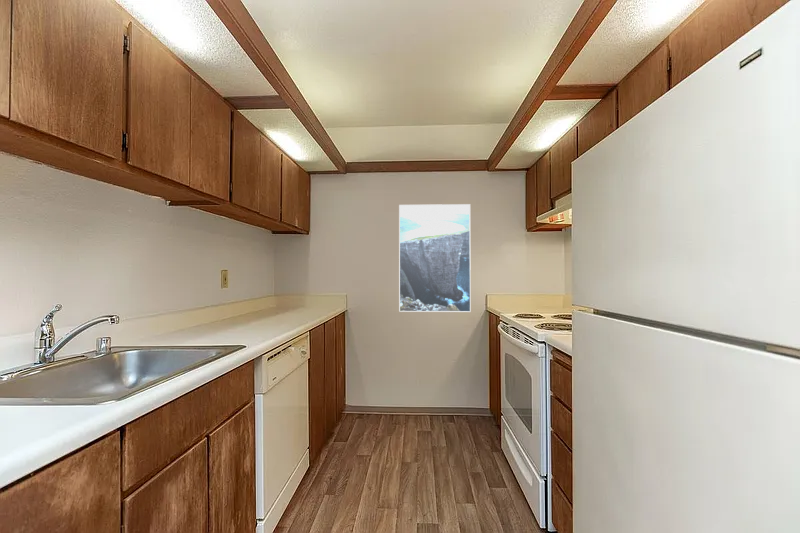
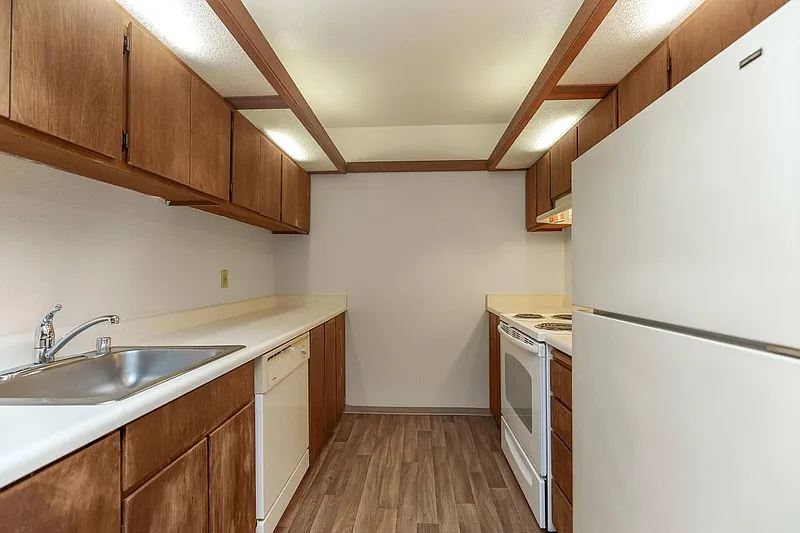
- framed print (434, 258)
